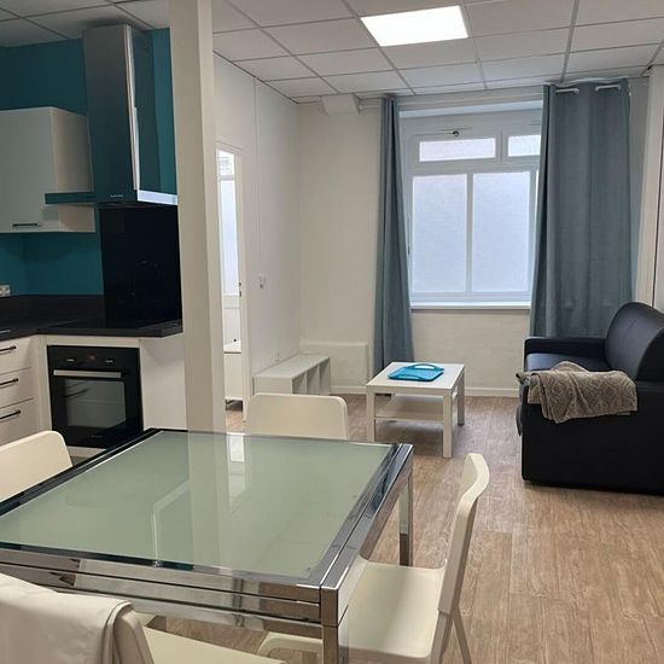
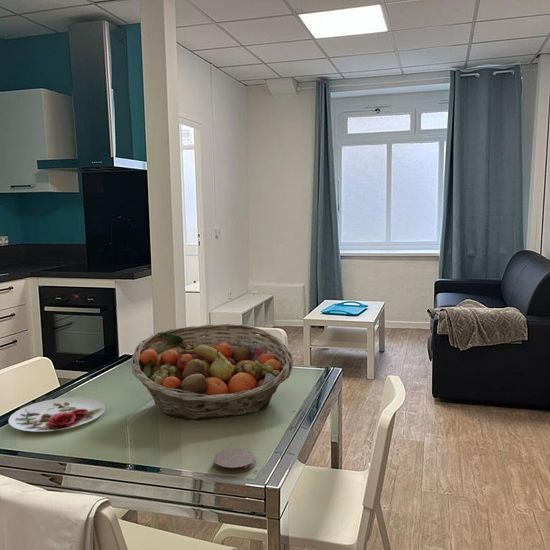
+ coaster (234, 460)
+ plate (58, 412)
+ fruit basket (213, 369)
